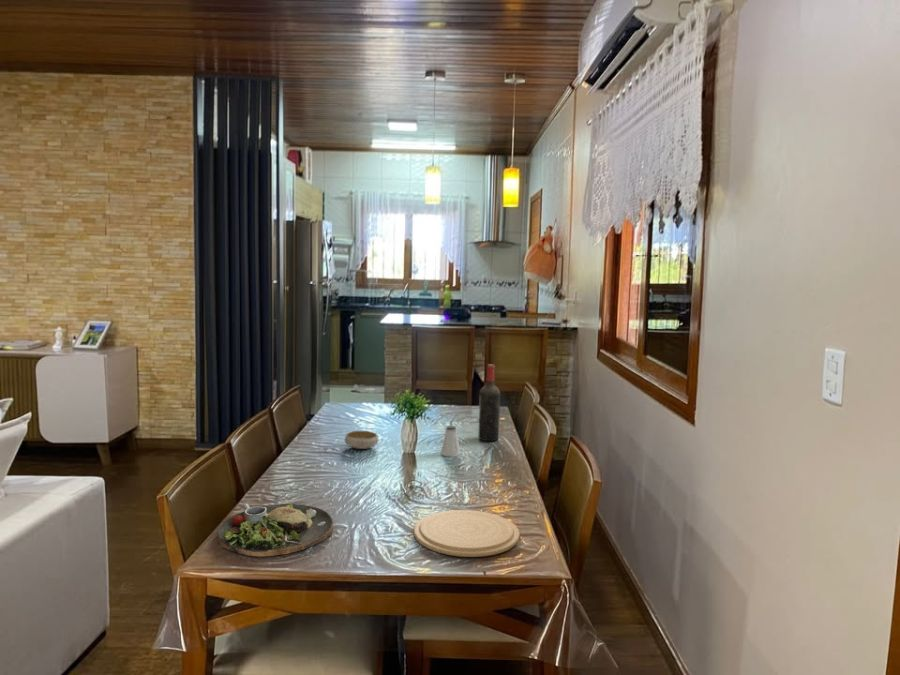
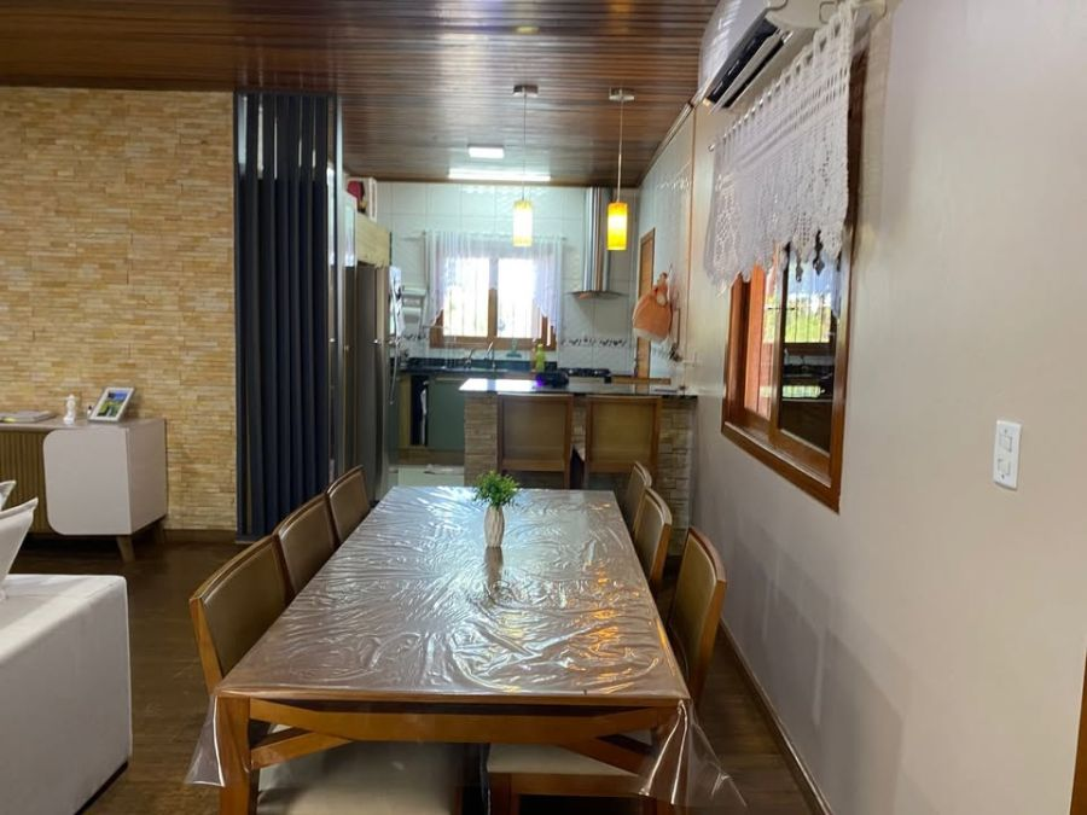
- bowl (361, 440)
- saltshaker (450, 440)
- wine bottle (489, 402)
- plate (466, 530)
- dinner plate (276, 519)
